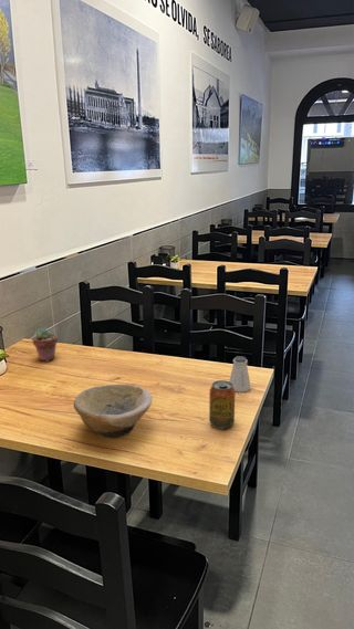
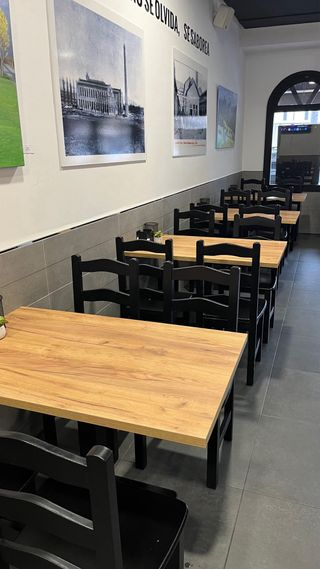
- bowl (111, 412)
- potted succulent (45, 343)
- beverage can (221, 403)
- saltshaker (239, 373)
